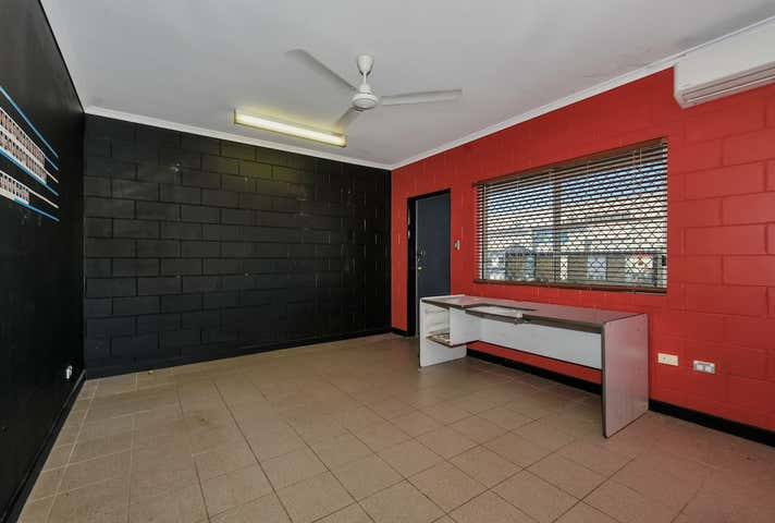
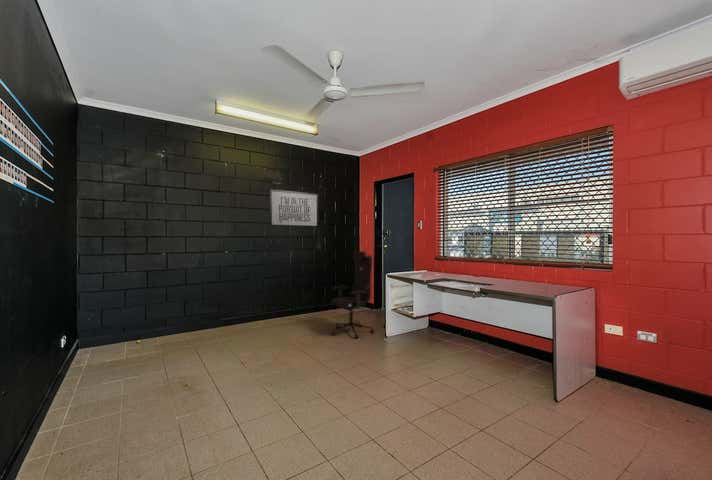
+ mirror (295, 209)
+ office chair (350, 292)
